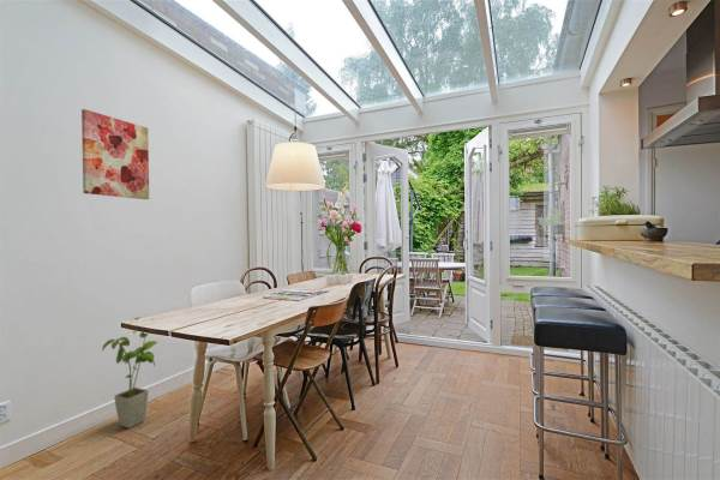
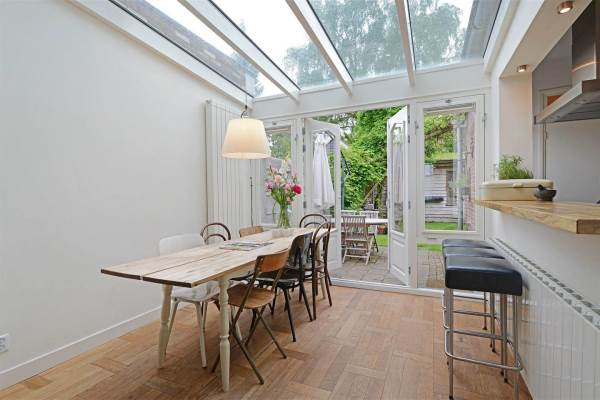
- wall art (118, 157)
- house plant (138, 368)
